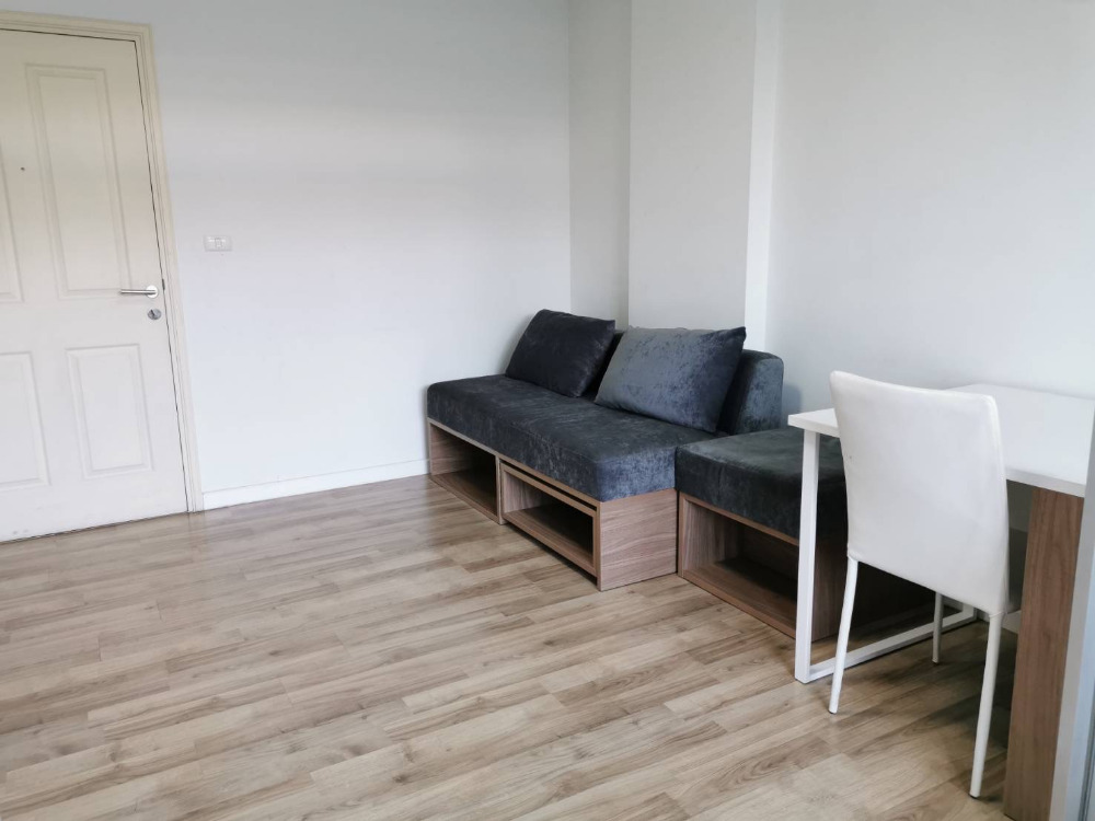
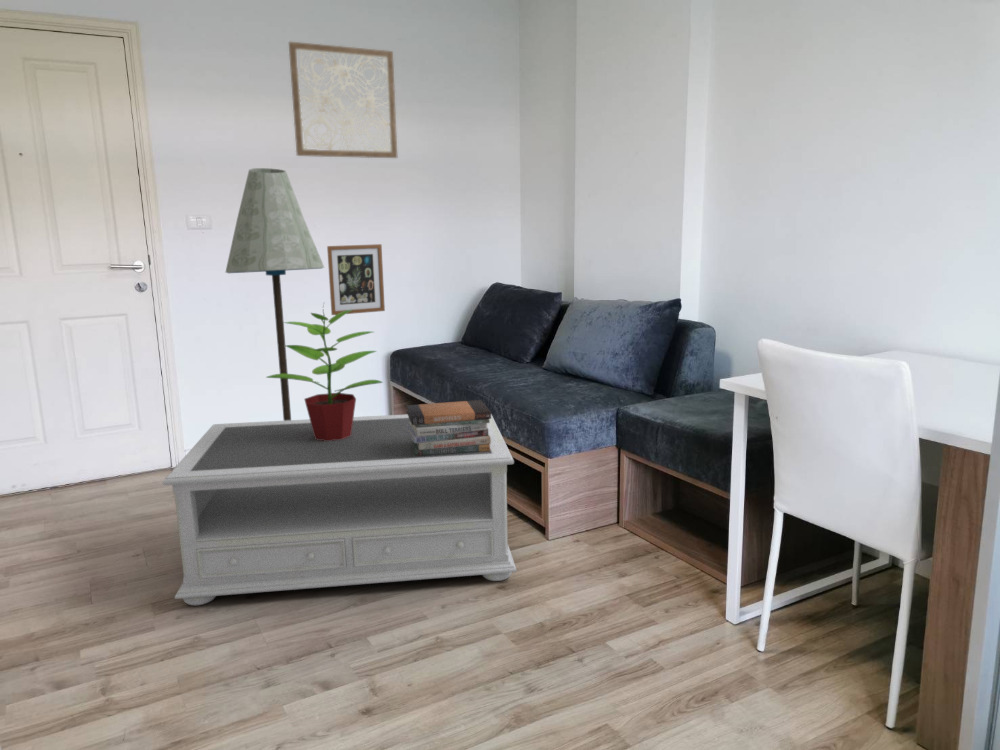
+ wall art (356, 279)
+ floor lamp (279, 320)
+ potted plant (324, 370)
+ book stack (448, 427)
+ wall art (341, 102)
+ coffee table (352, 497)
